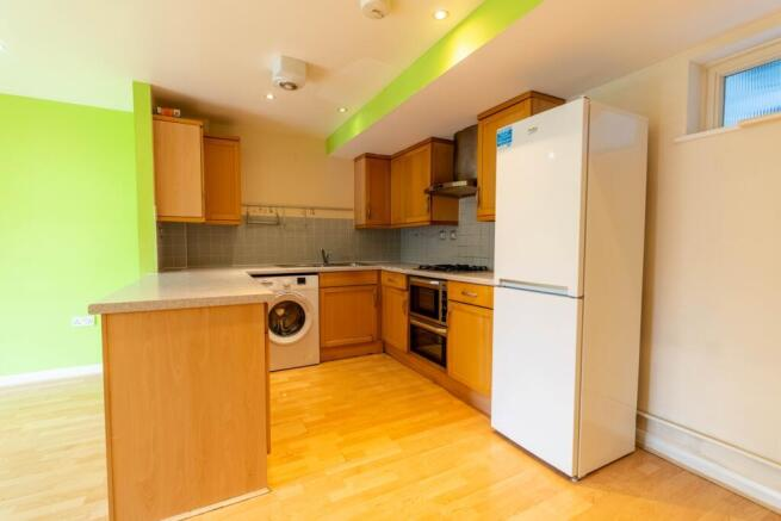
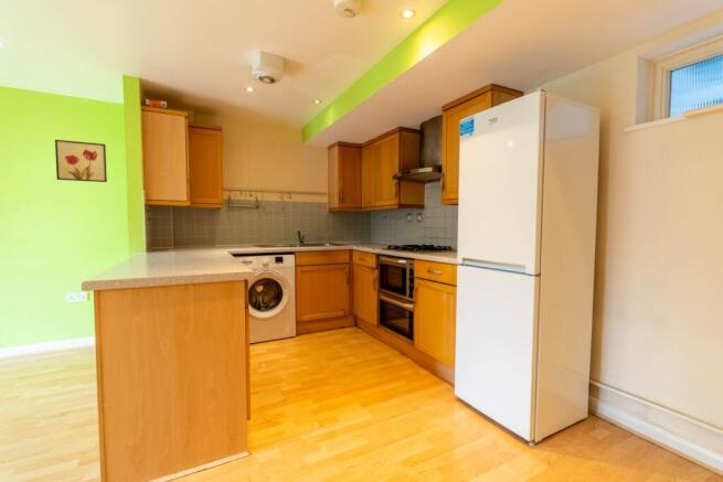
+ wall art (82, 161)
